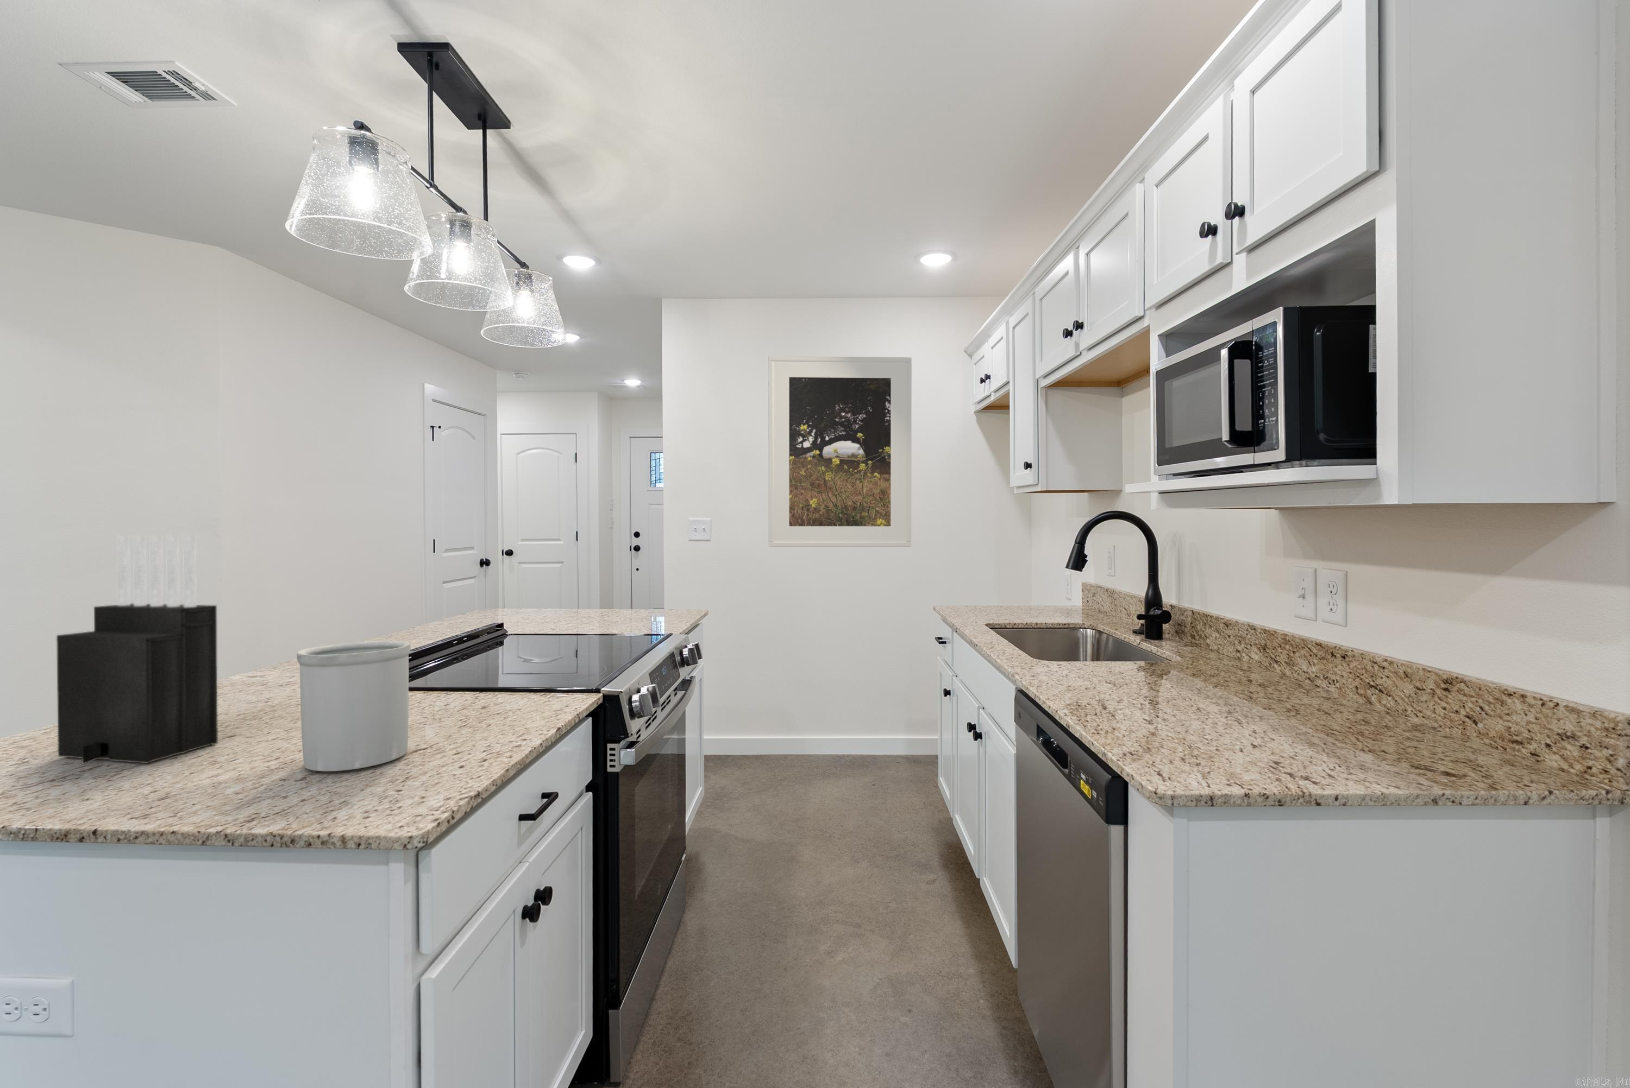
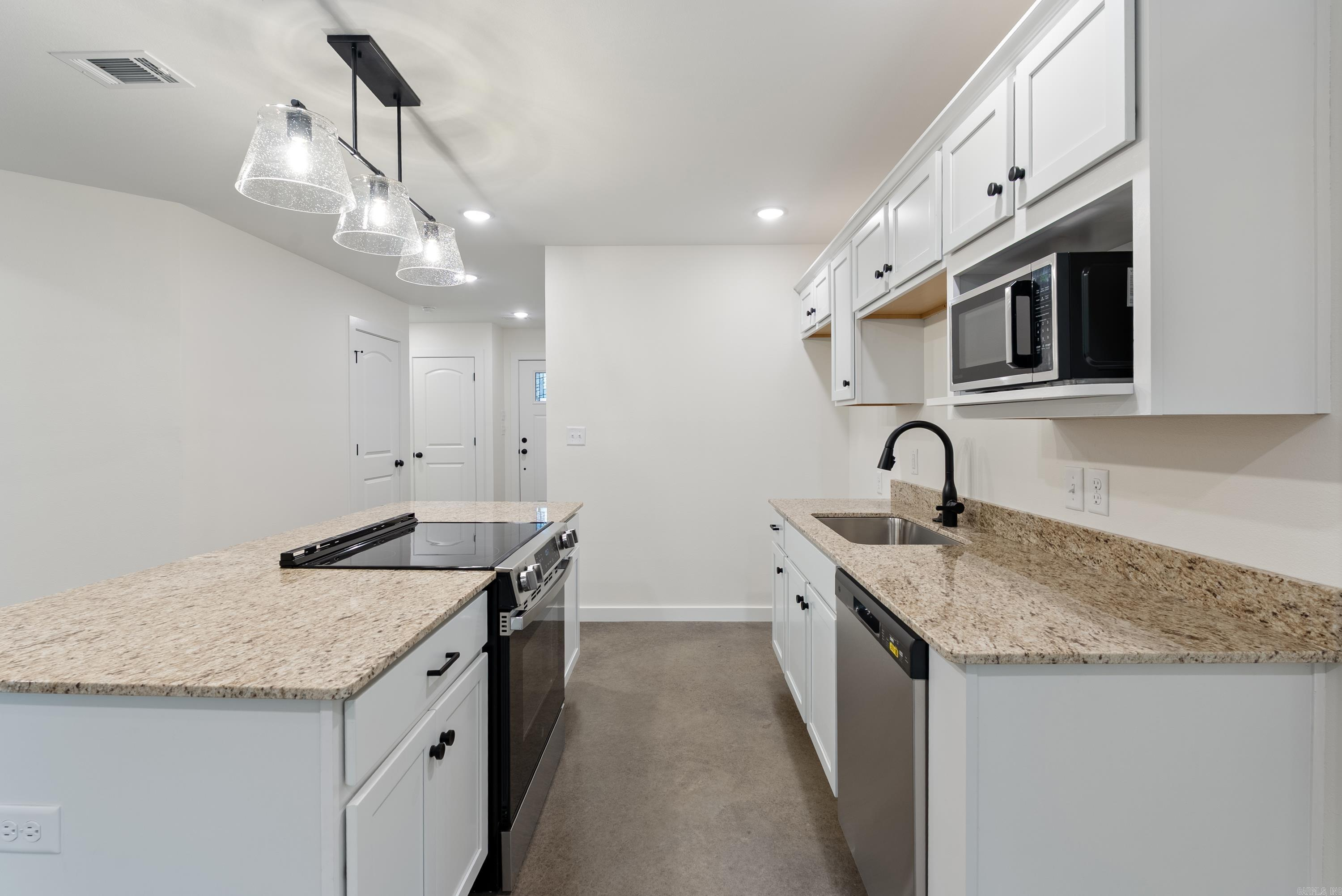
- utensil holder (356, 702)
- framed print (841, 452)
- knife block (131, 644)
